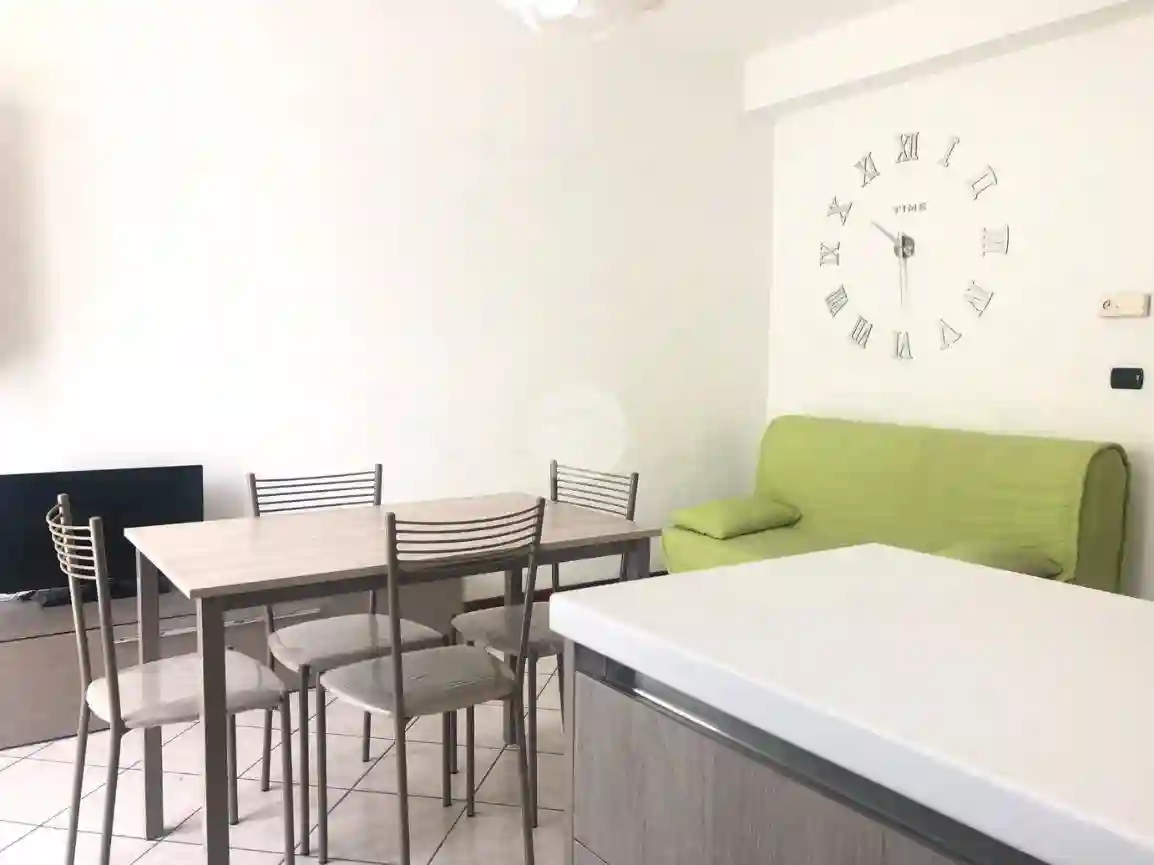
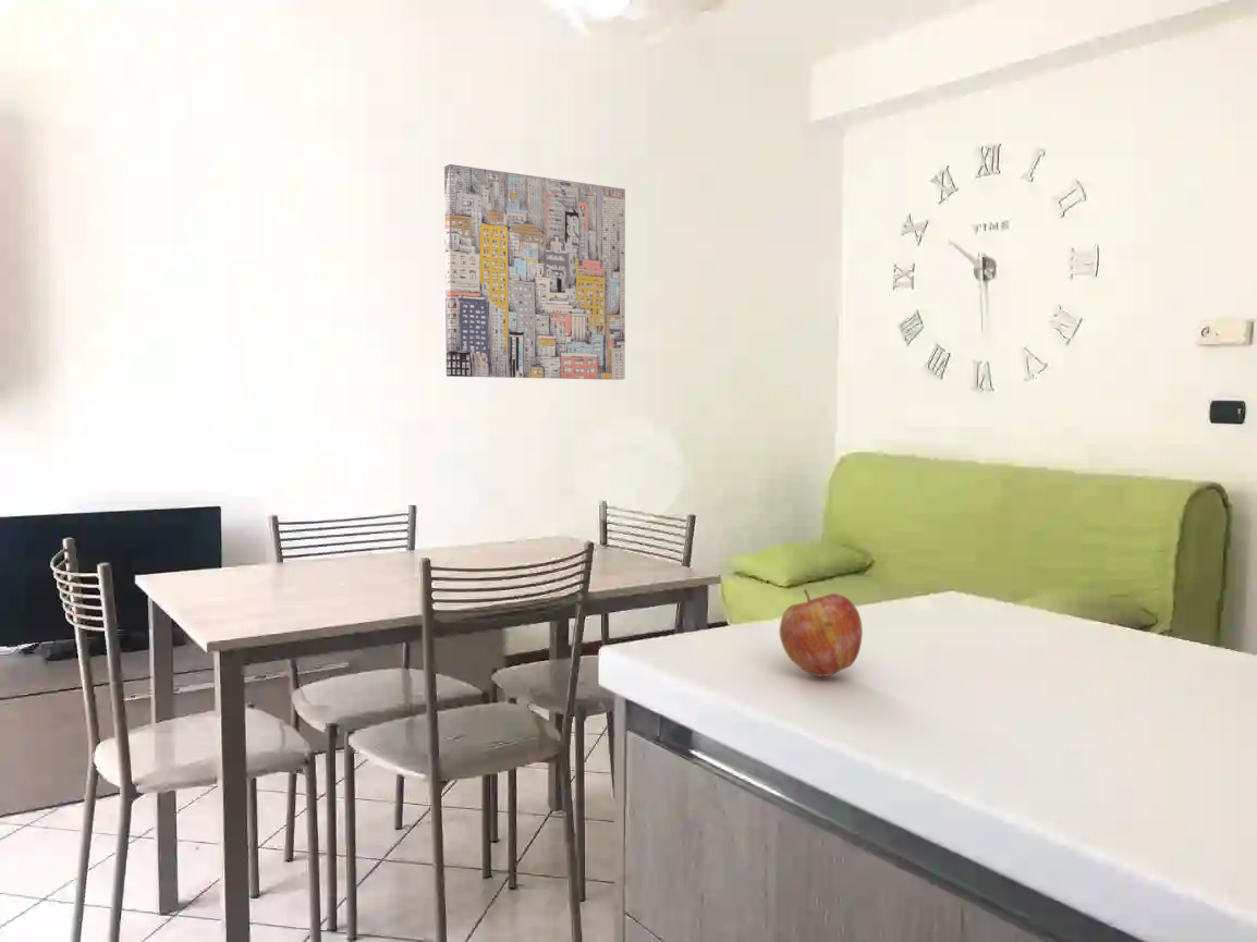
+ apple (820, 634)
+ wall art (539, 278)
